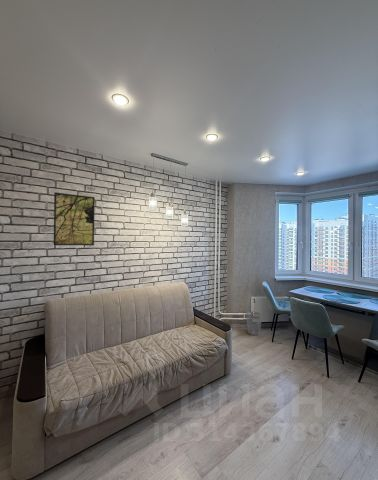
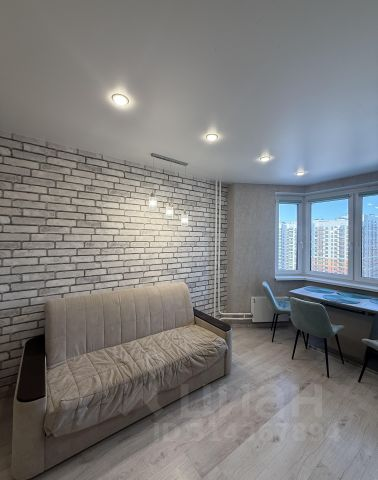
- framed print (75, 220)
- wastebasket (253, 323)
